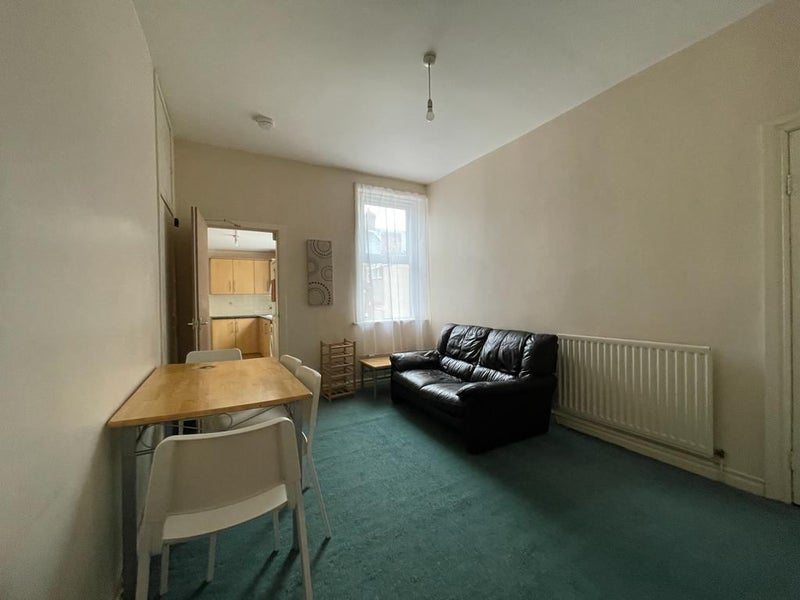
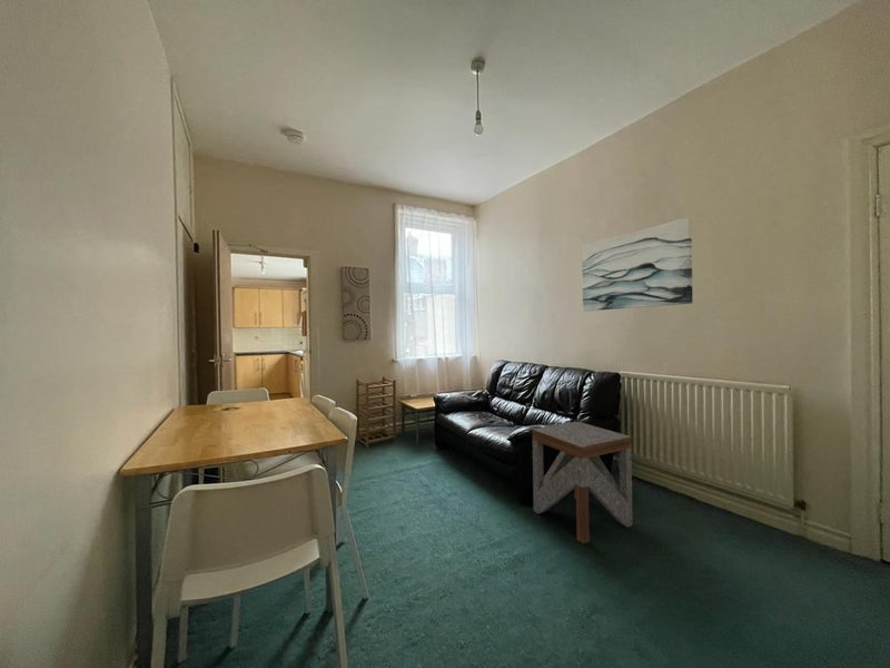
+ side table (580, 474)
+ wall art (630, 271)
